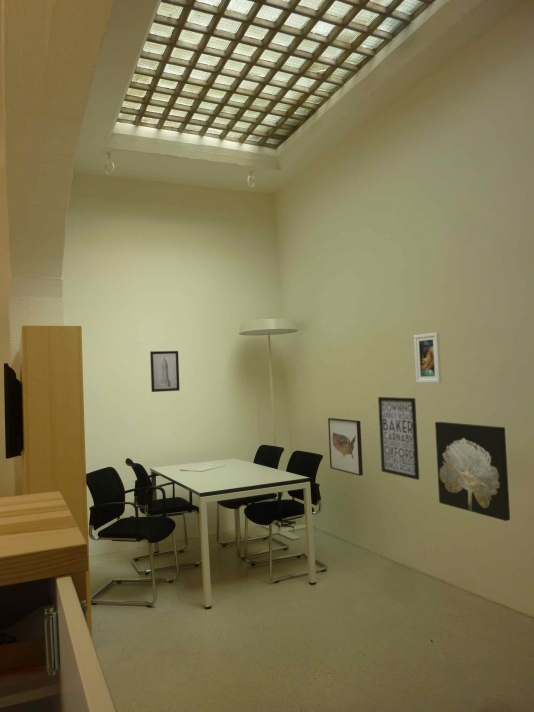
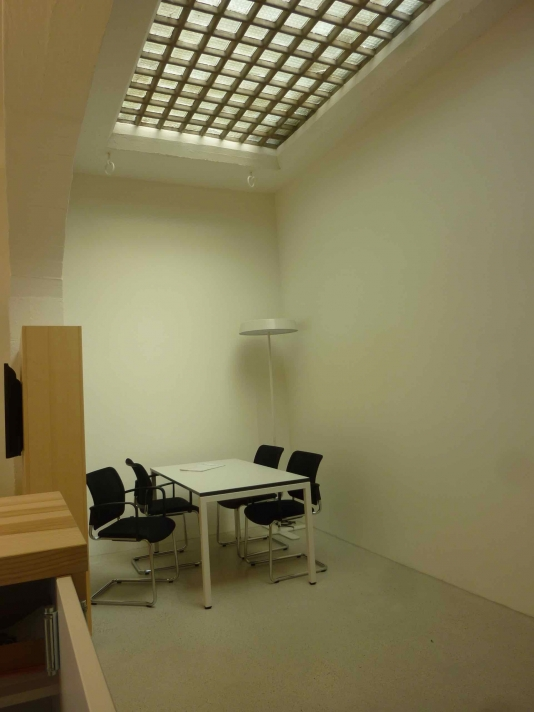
- wall art (165, 371)
- wall art (397, 436)
- wall art (344, 445)
- wall art (470, 467)
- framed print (427, 358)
